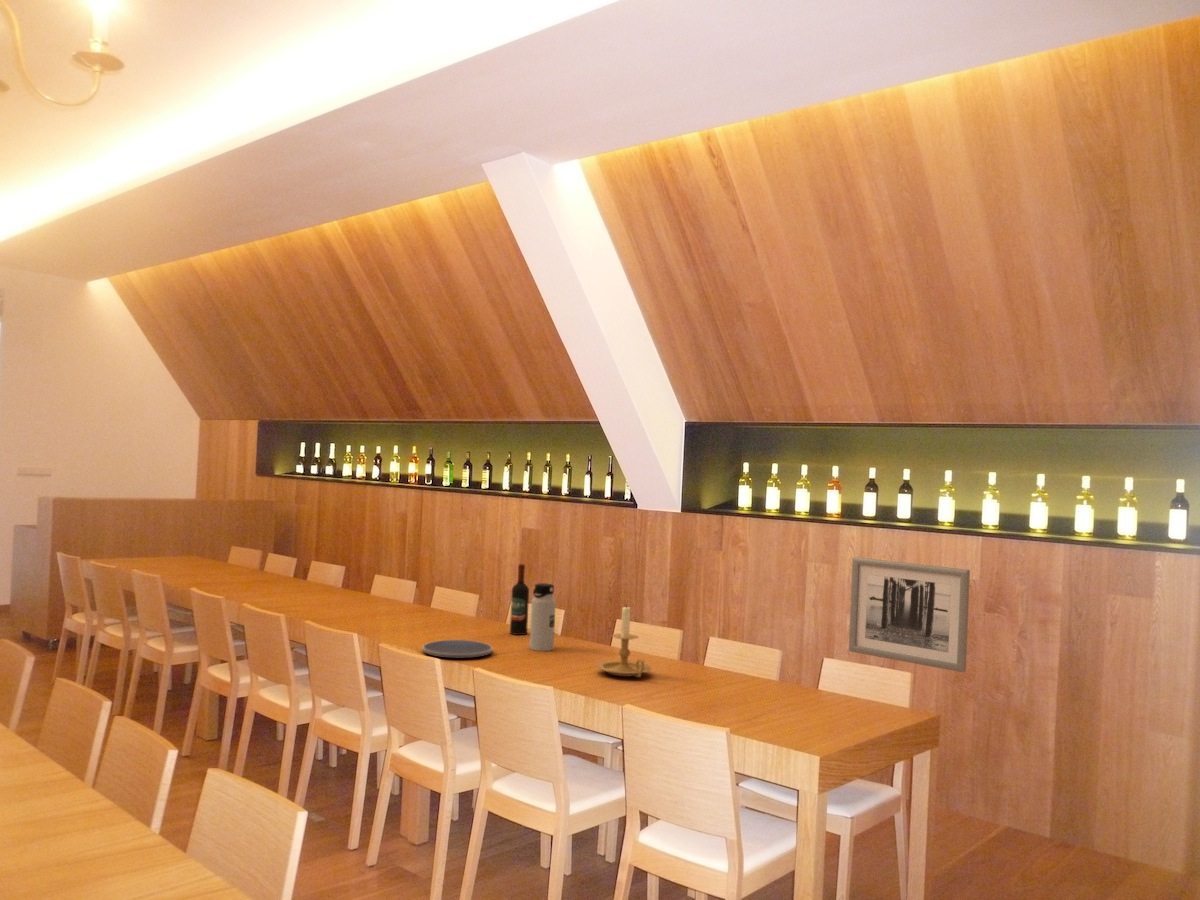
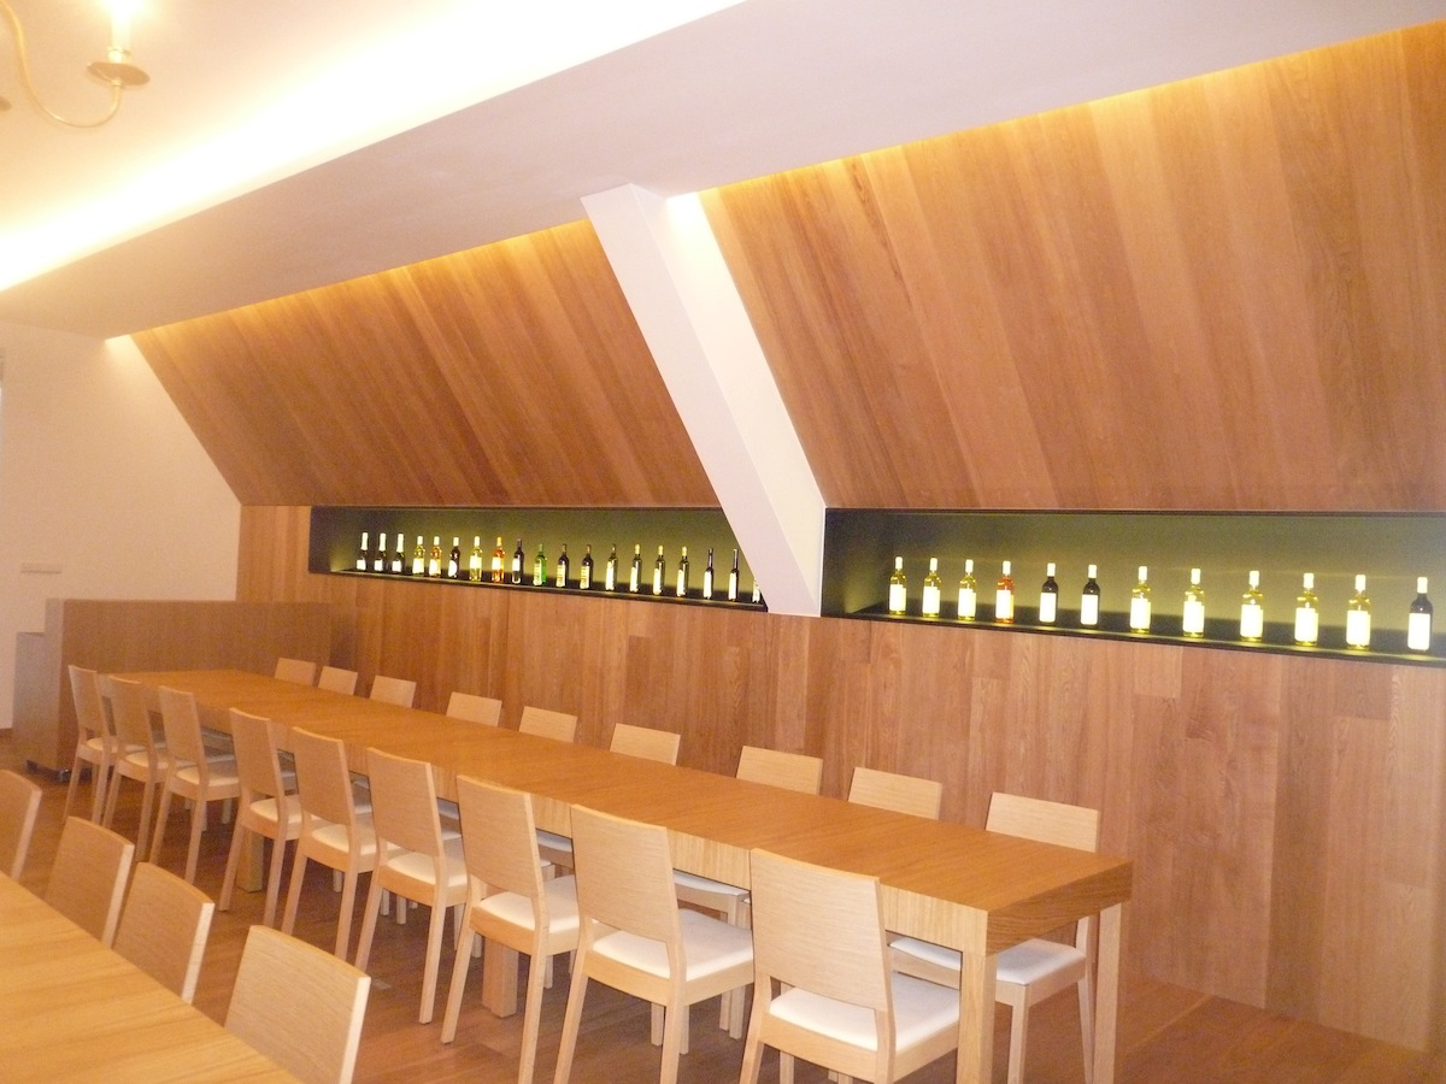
- wall art (906, 612)
- wine bottle (520, 598)
- candle holder (625, 639)
- plate (457, 649)
- water bottle (542, 616)
